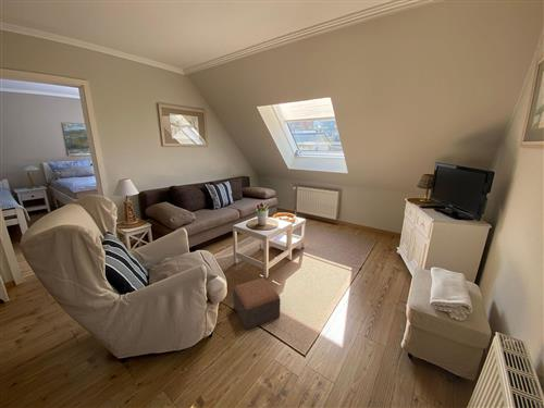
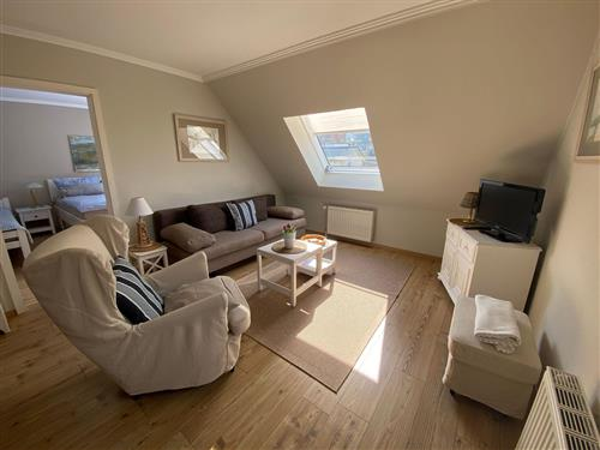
- footstool (256, 300)
